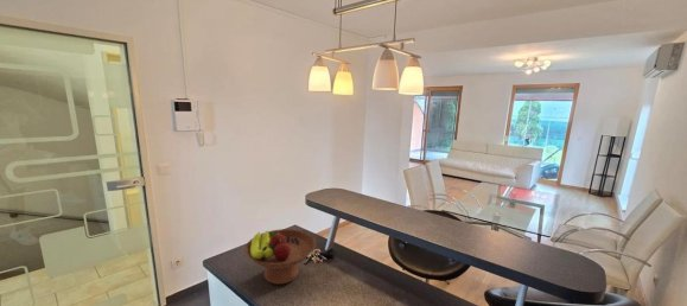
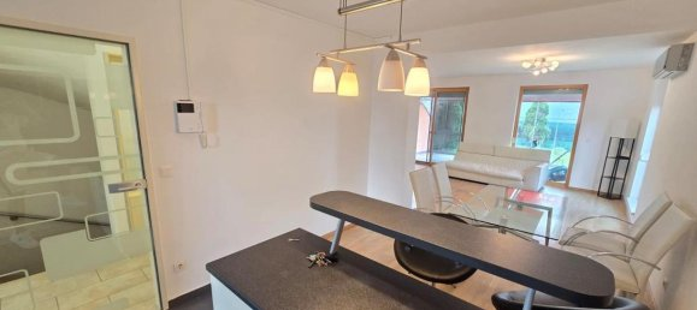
- fruit bowl (281, 253)
